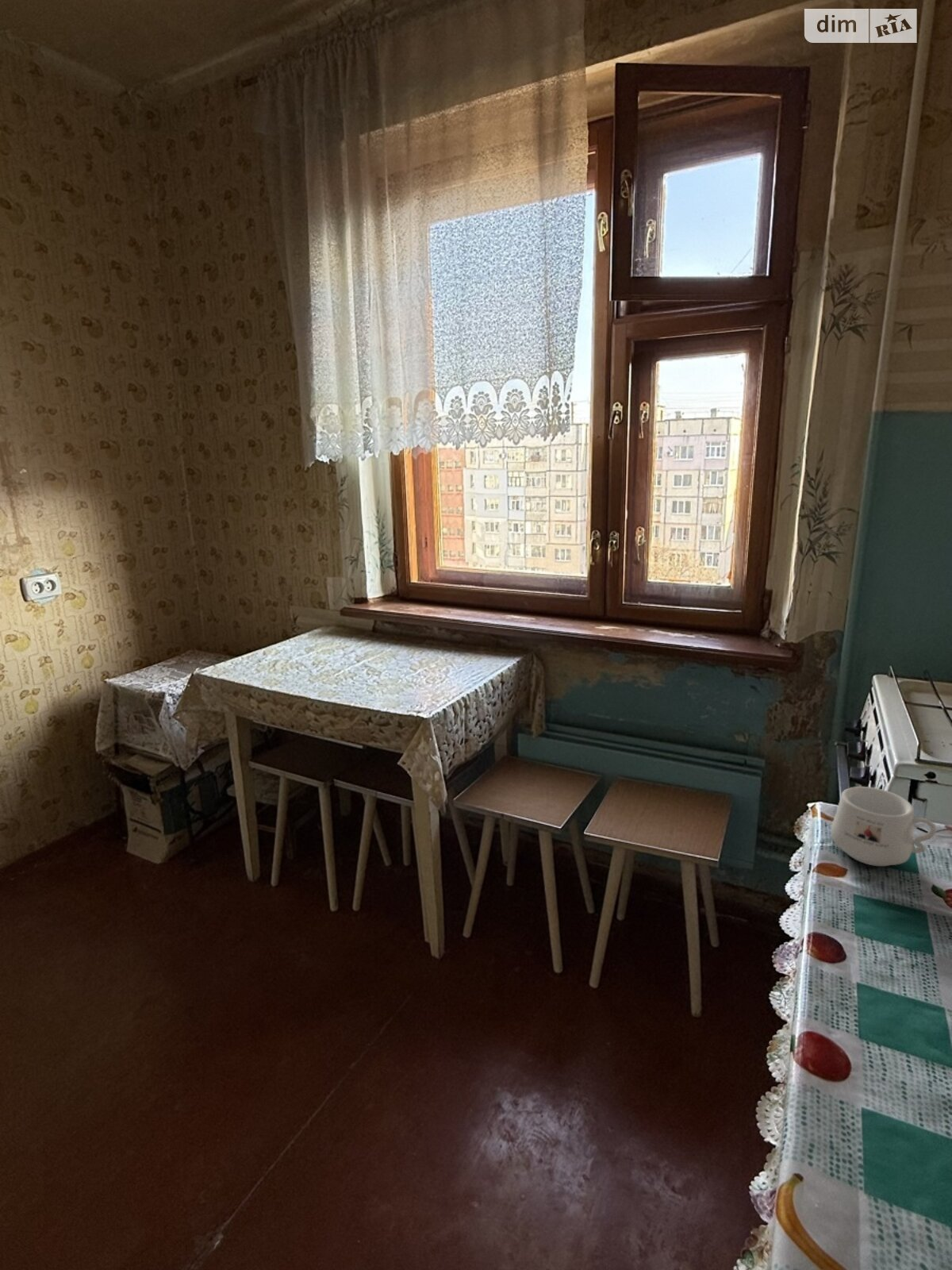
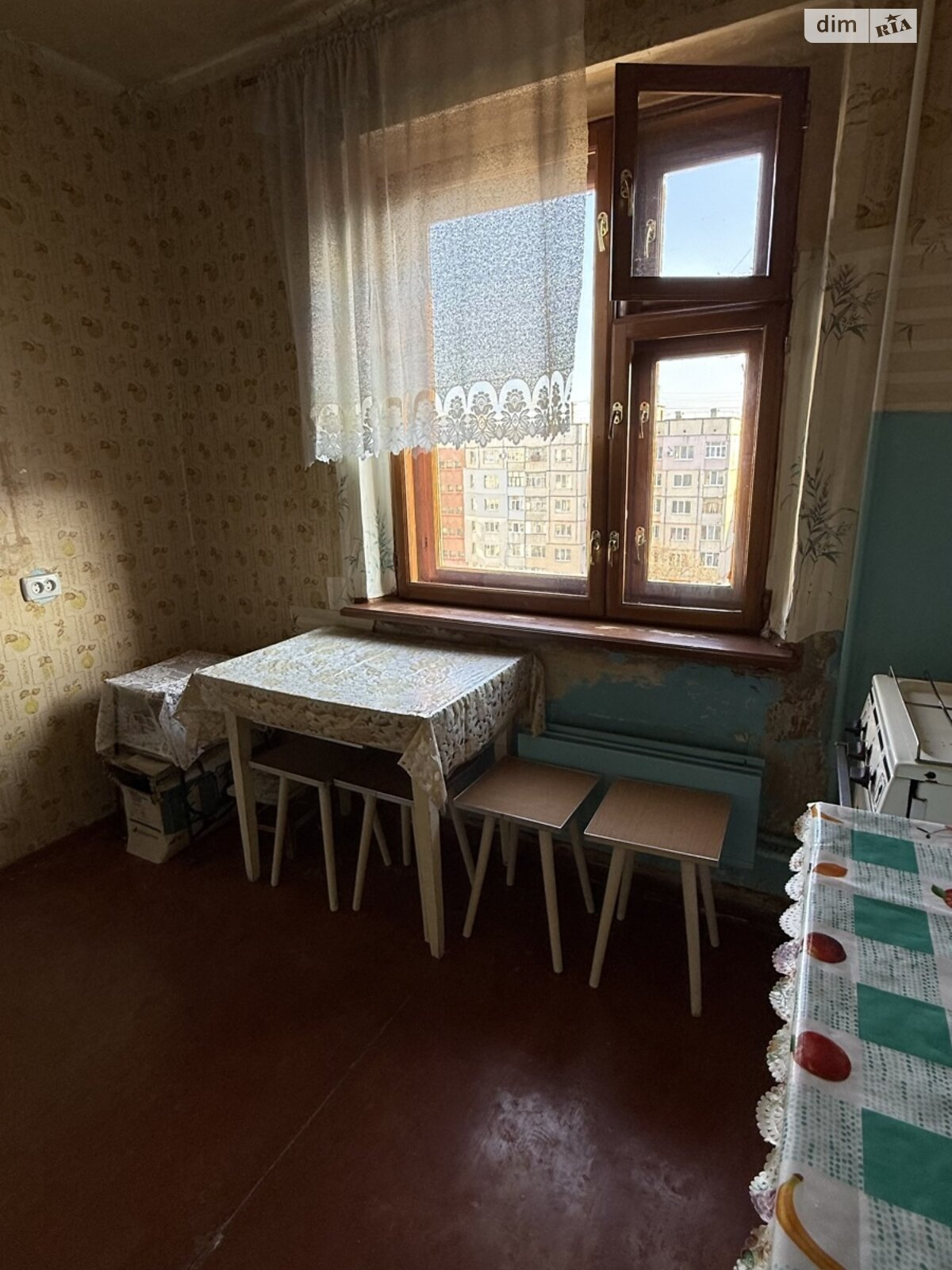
- mug (881, 829)
